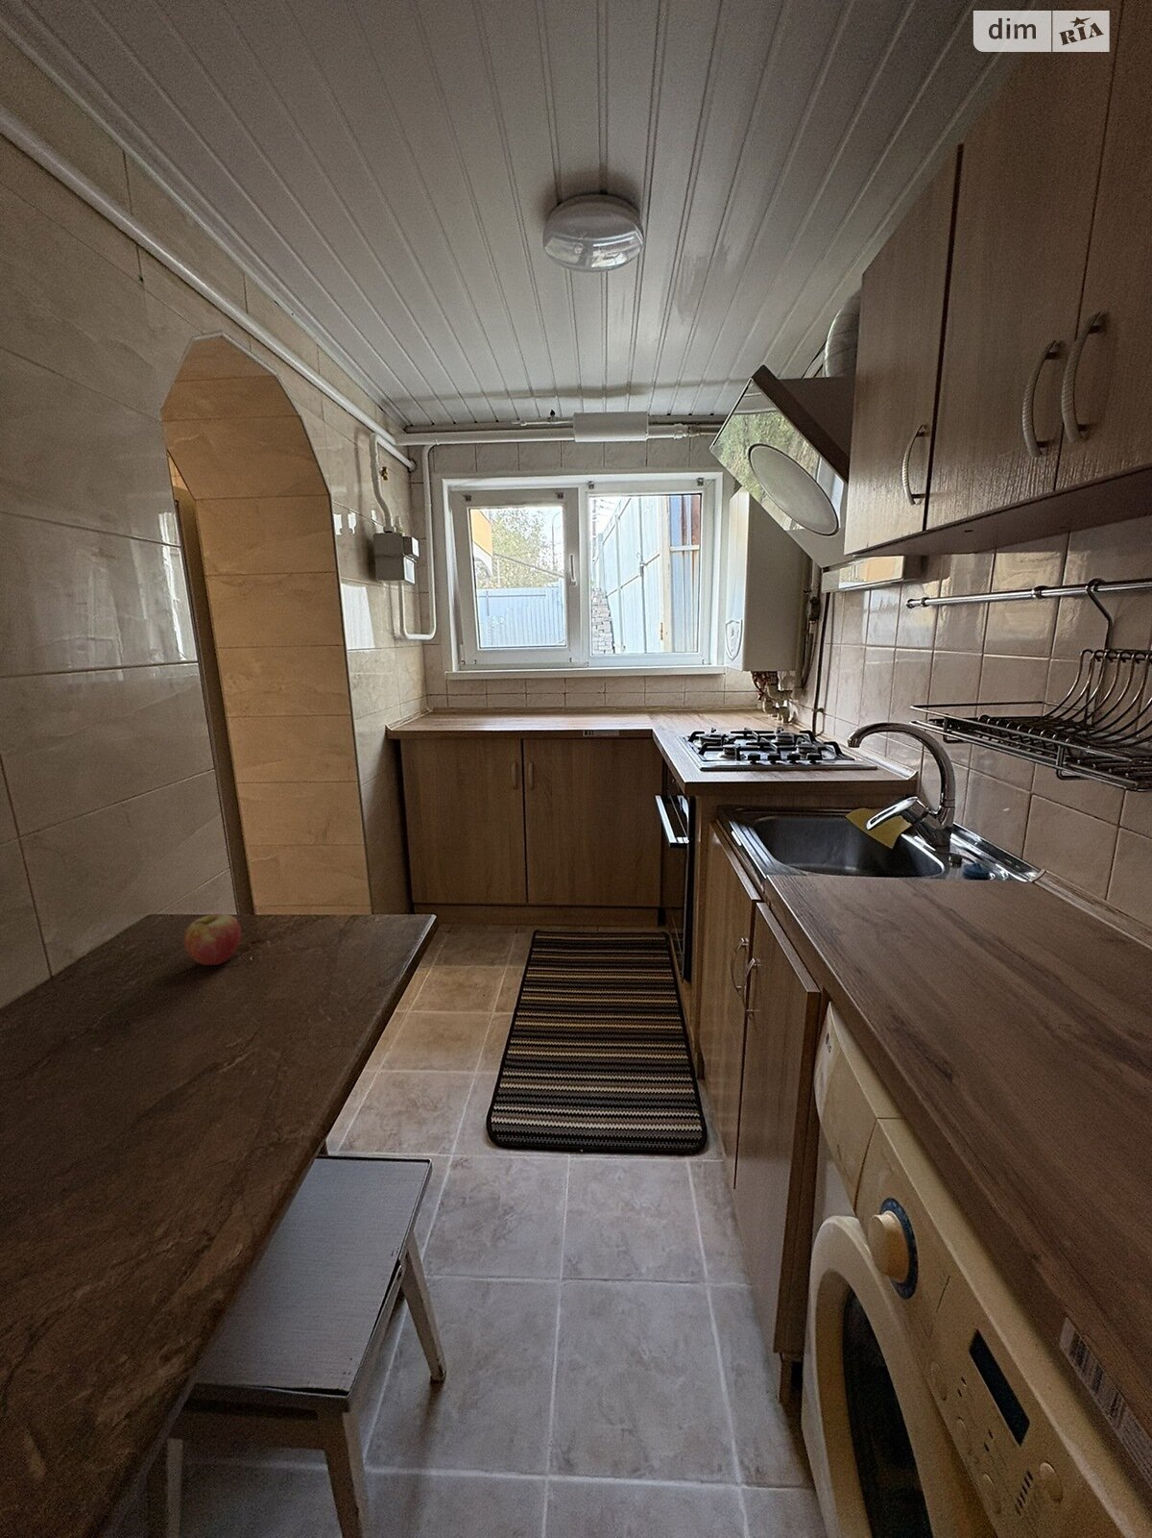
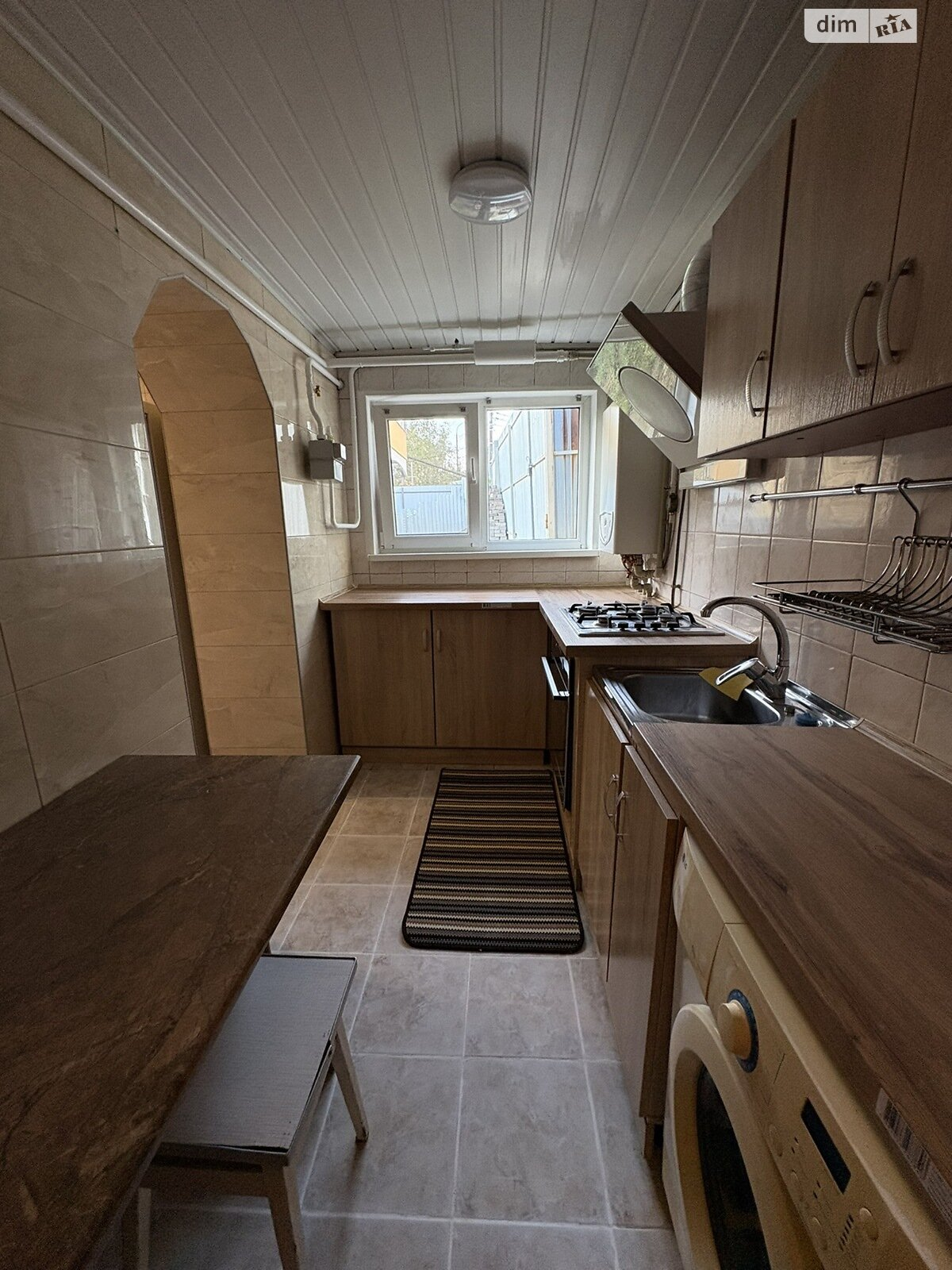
- fruit (212, 937)
